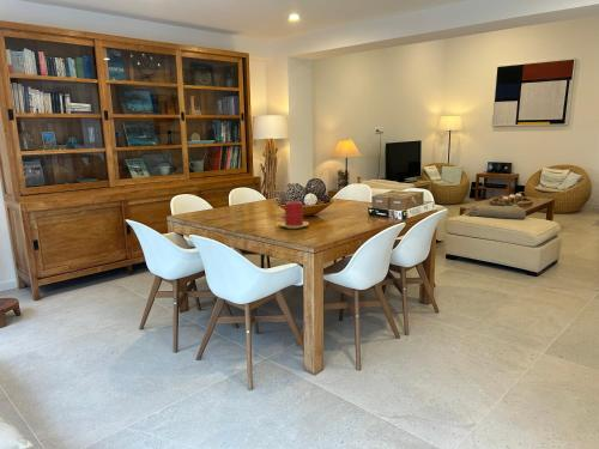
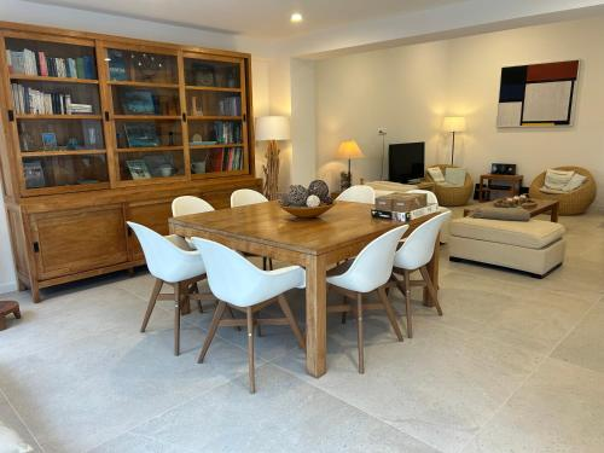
- candle (294, 214)
